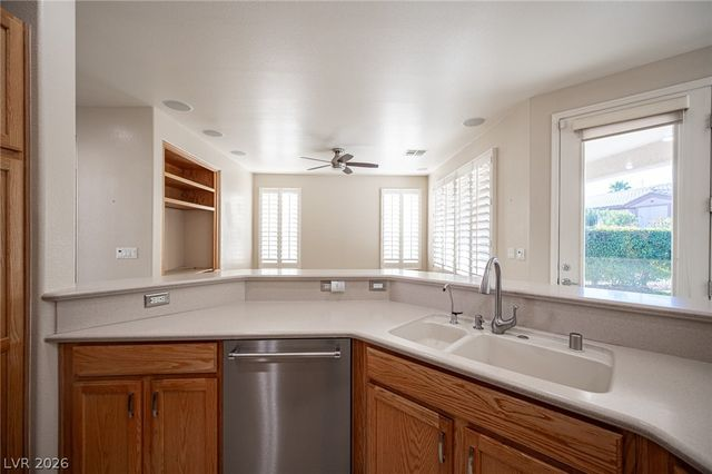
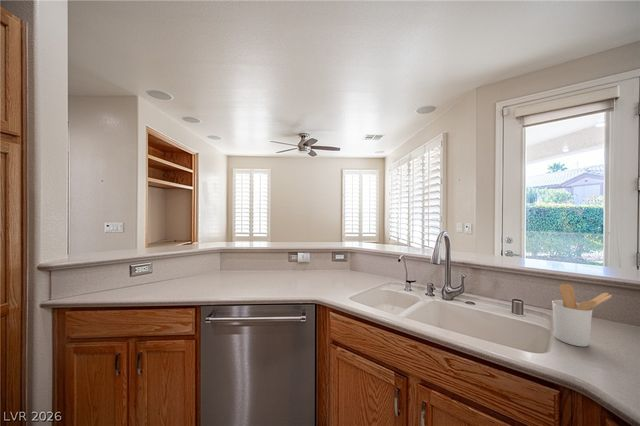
+ utensil holder (581, 315)
